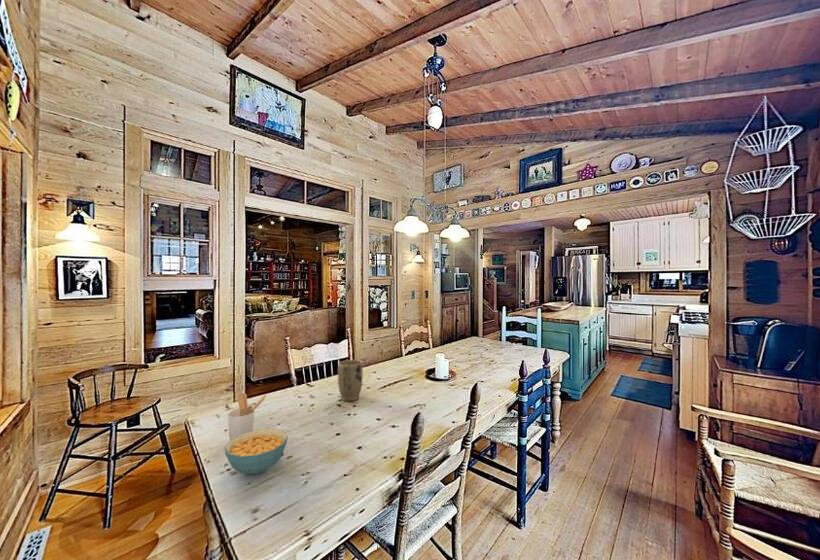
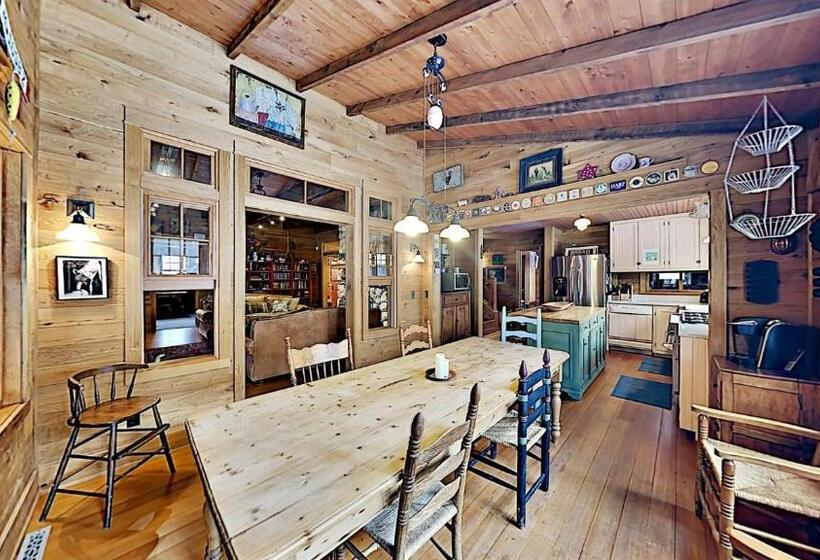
- cereal bowl (257, 455)
- utensil holder (248, 418)
- plant pot (350, 380)
